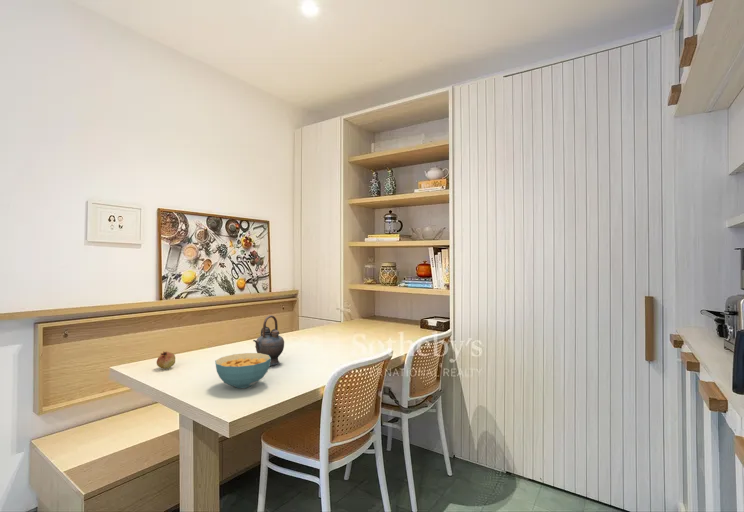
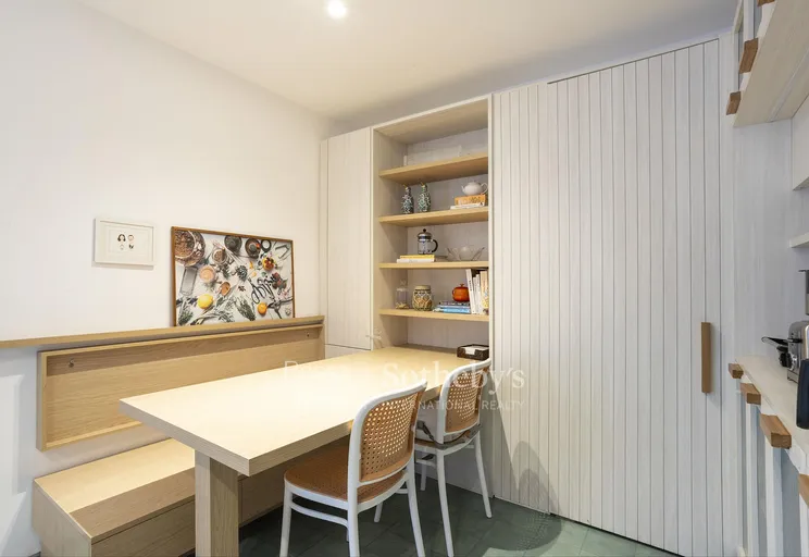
- cereal bowl (243, 372)
- fruit (166, 359)
- teapot (267, 340)
